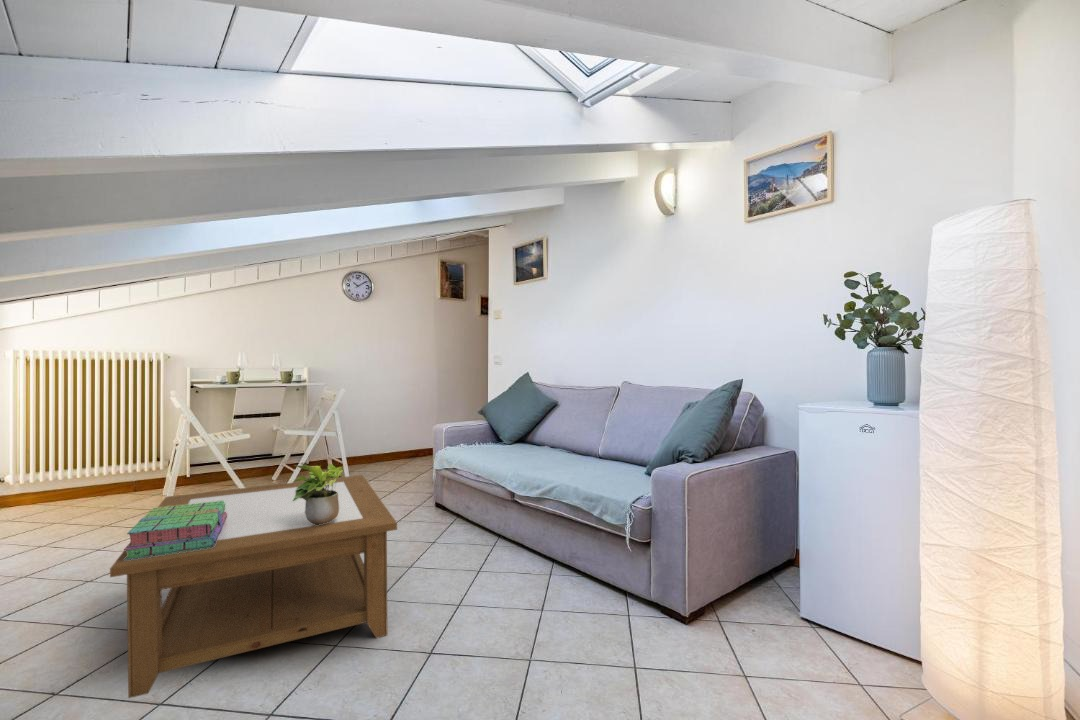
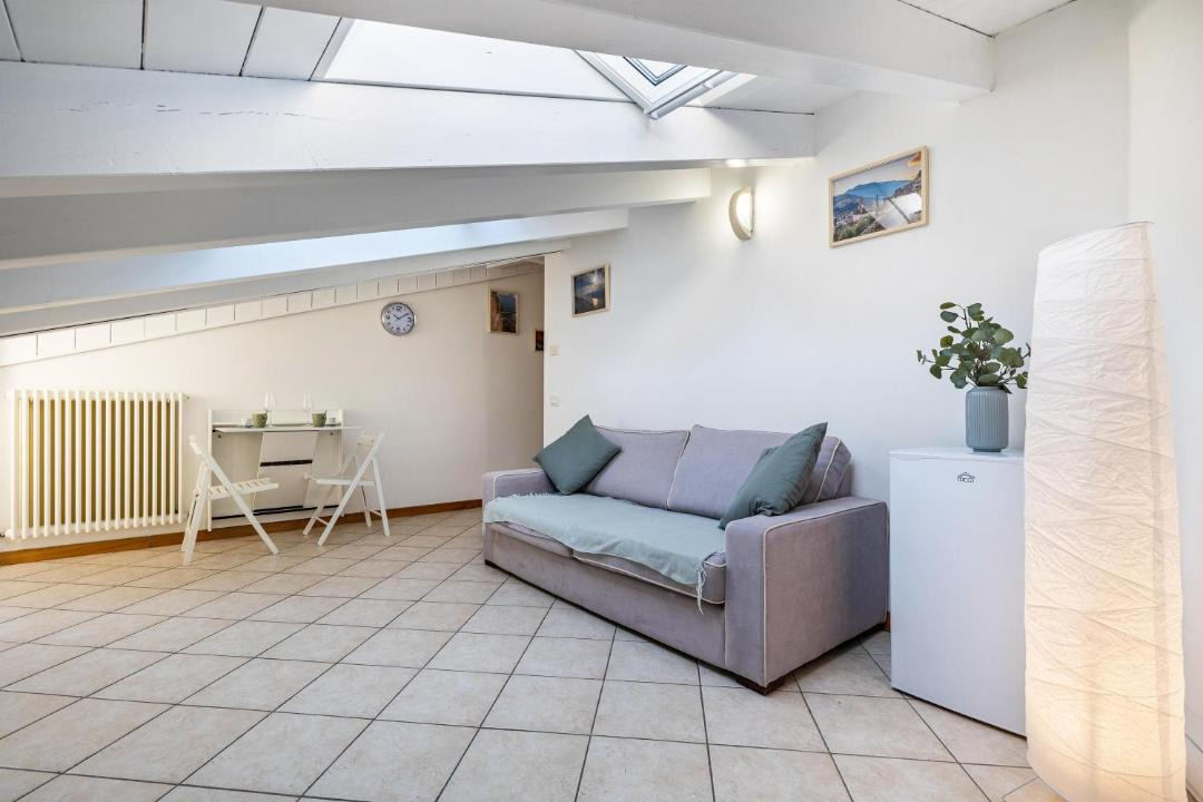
- coffee table (271, 561)
- stack of books (181, 526)
- potted plant (317, 490)
